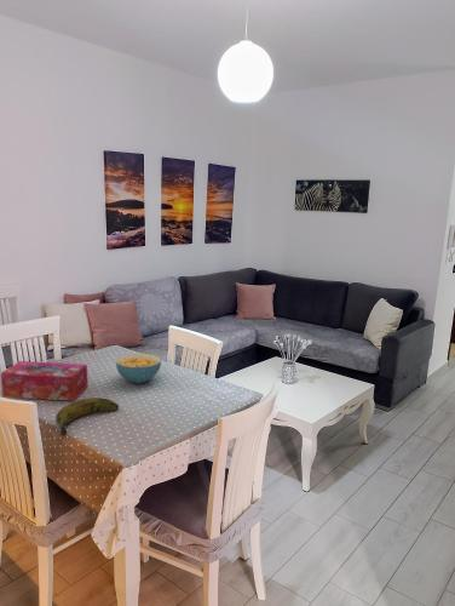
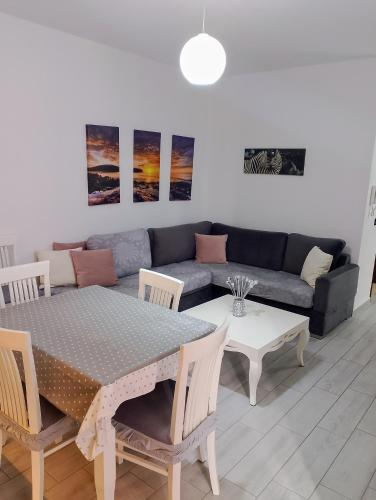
- banana (90, 412)
- cereal bowl (138, 370)
- tissue box (46, 379)
